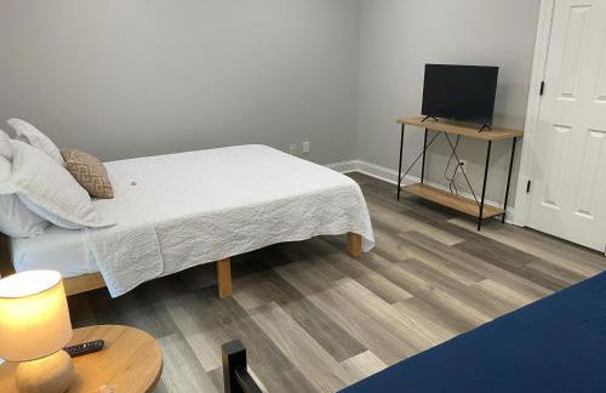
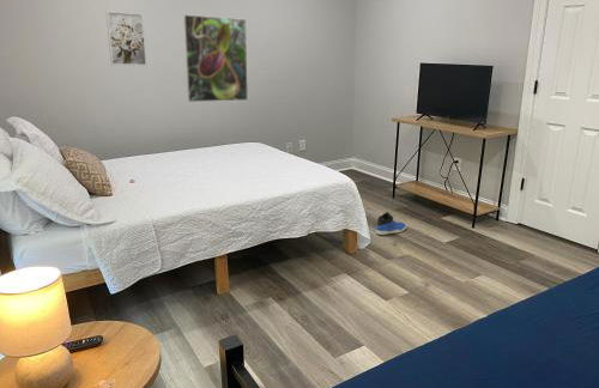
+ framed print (217, 60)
+ wall art (127, 38)
+ sneaker (392, 222)
